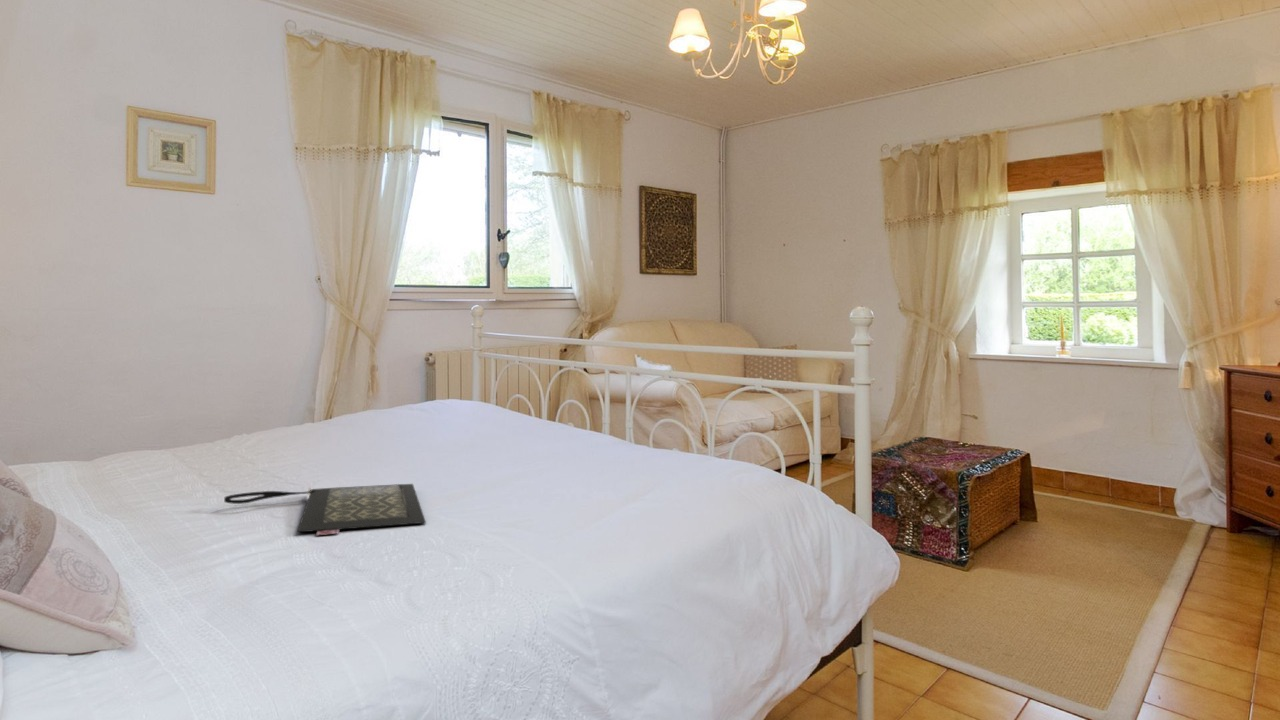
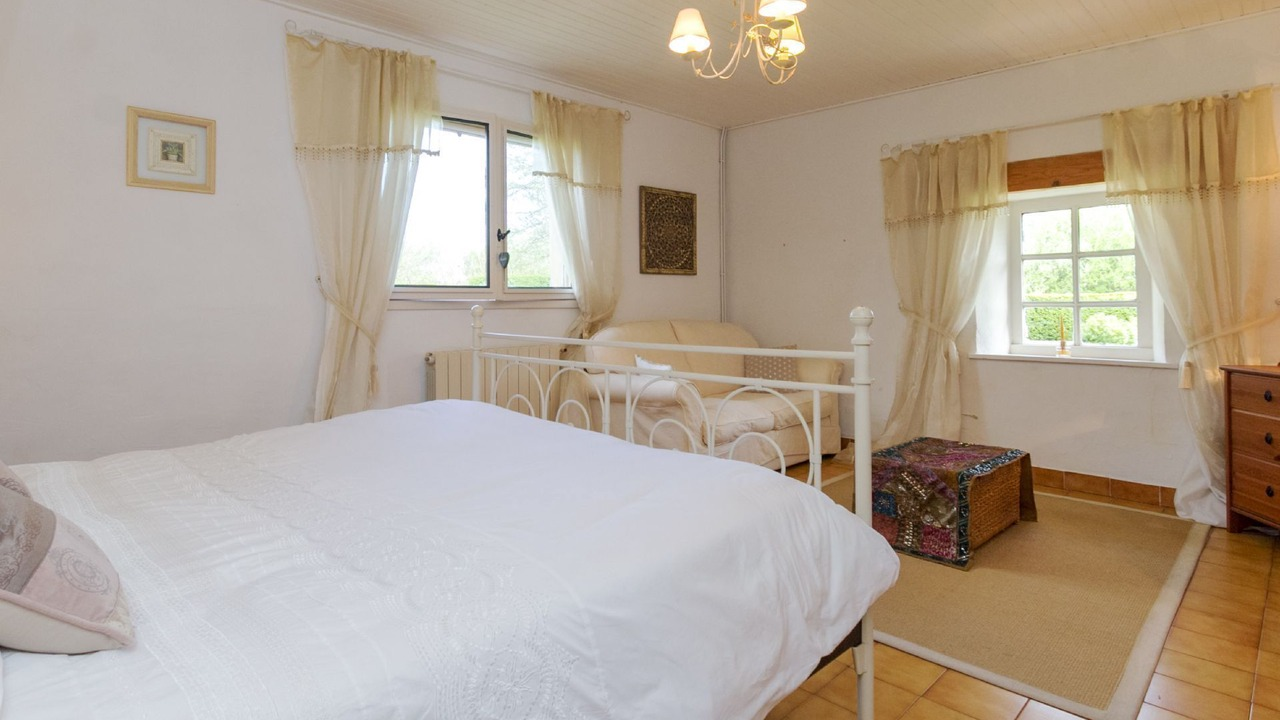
- clutch bag (358, 502)
